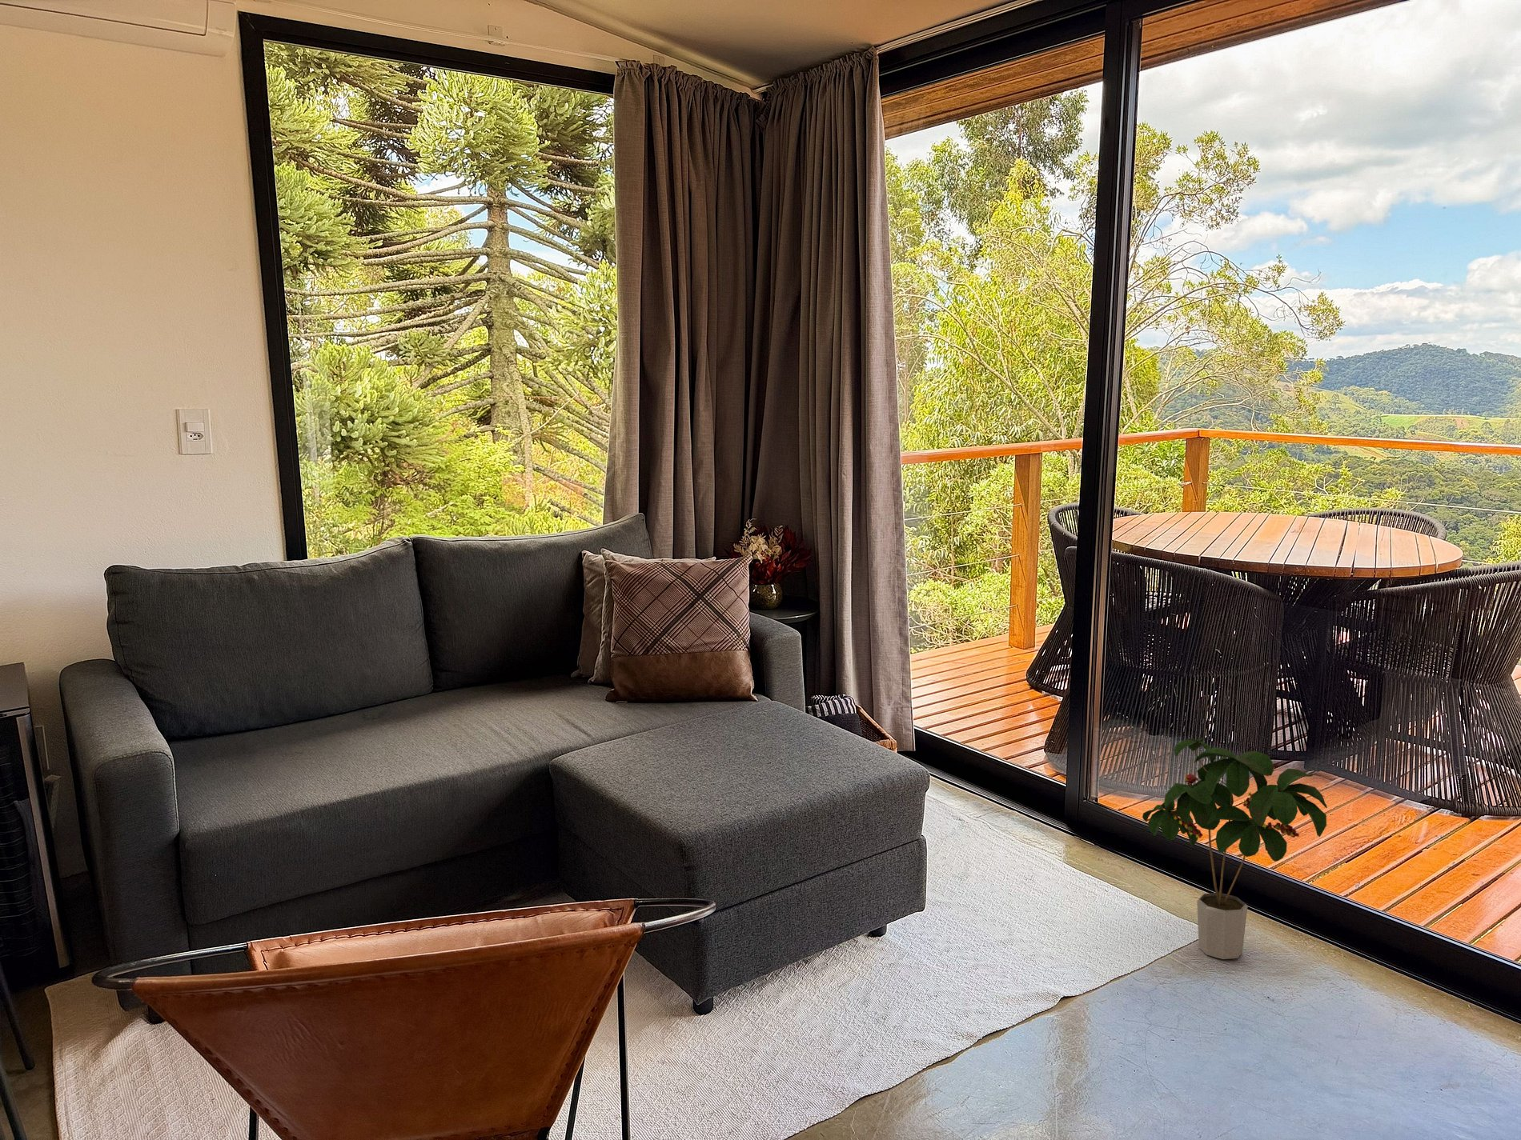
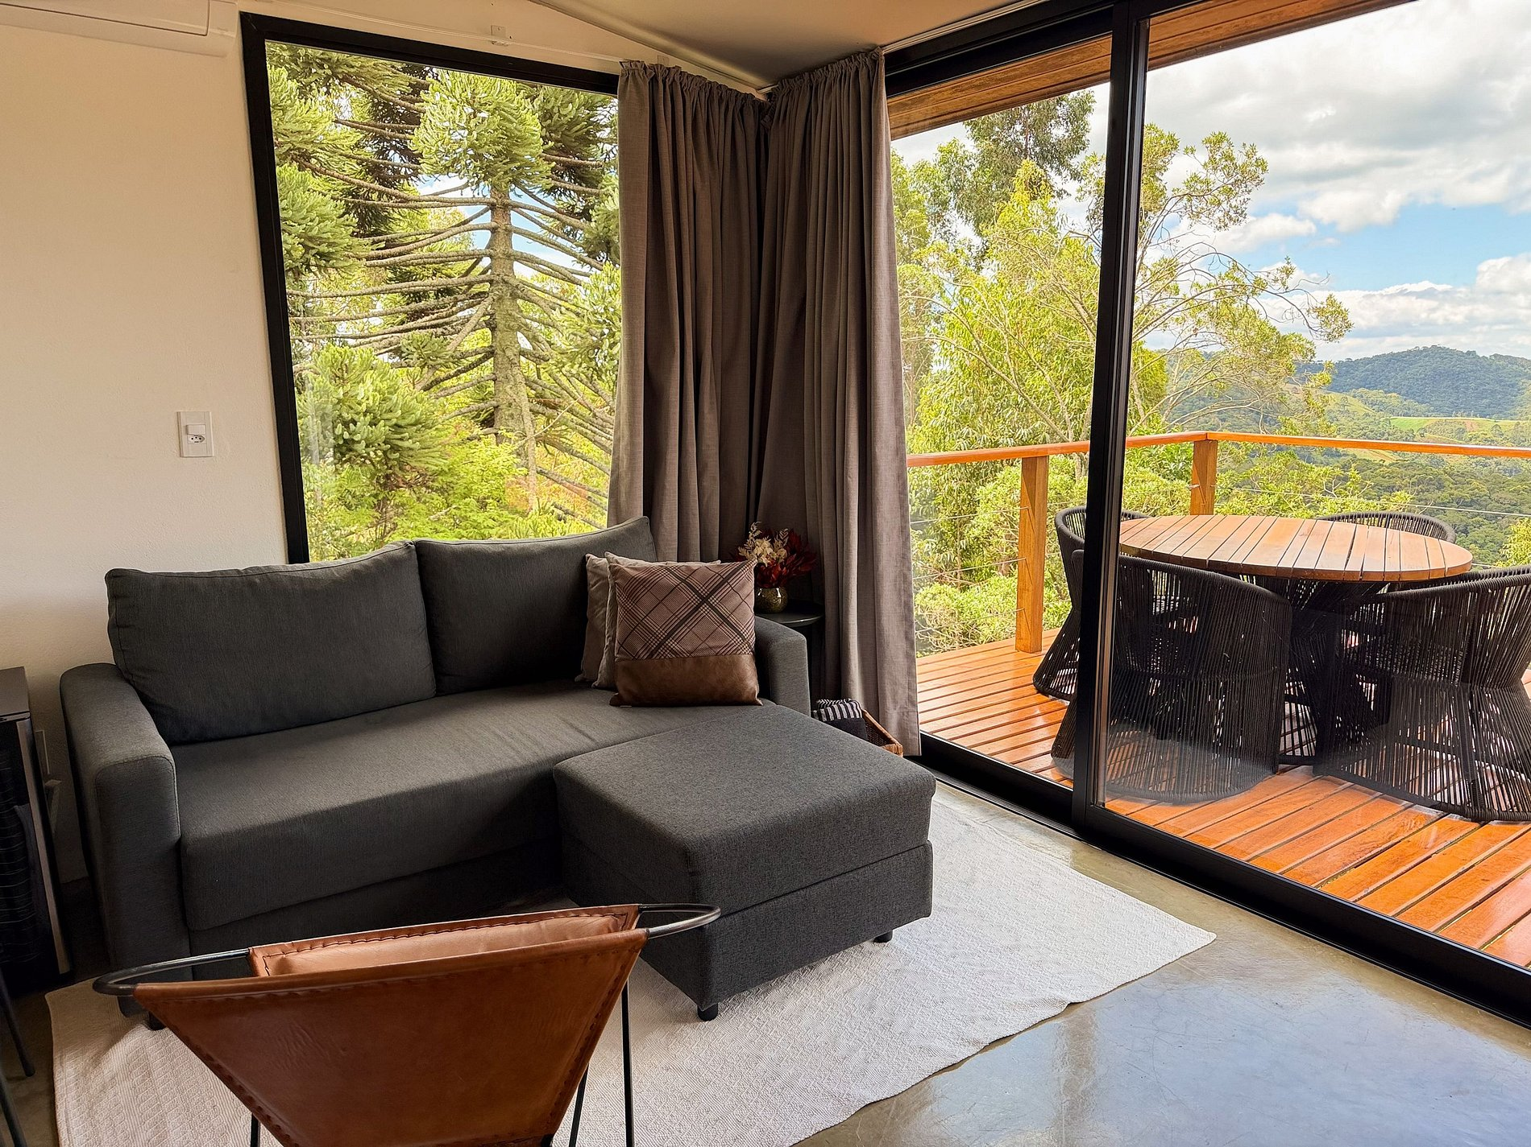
- potted plant (1225, 847)
